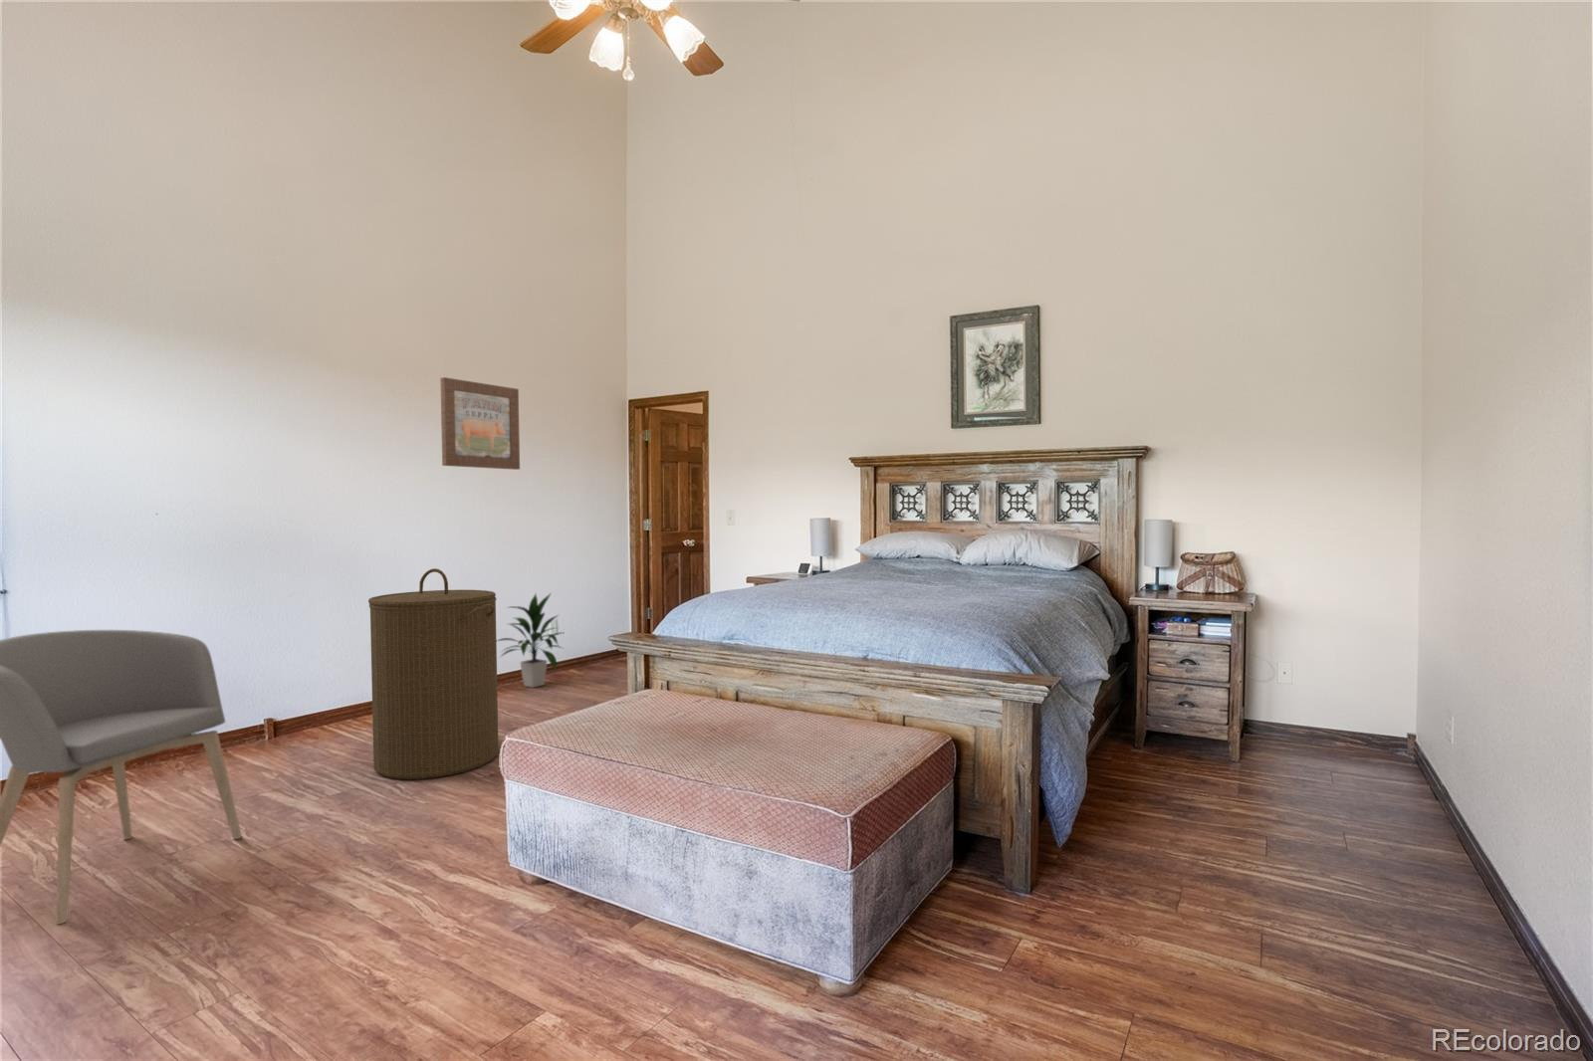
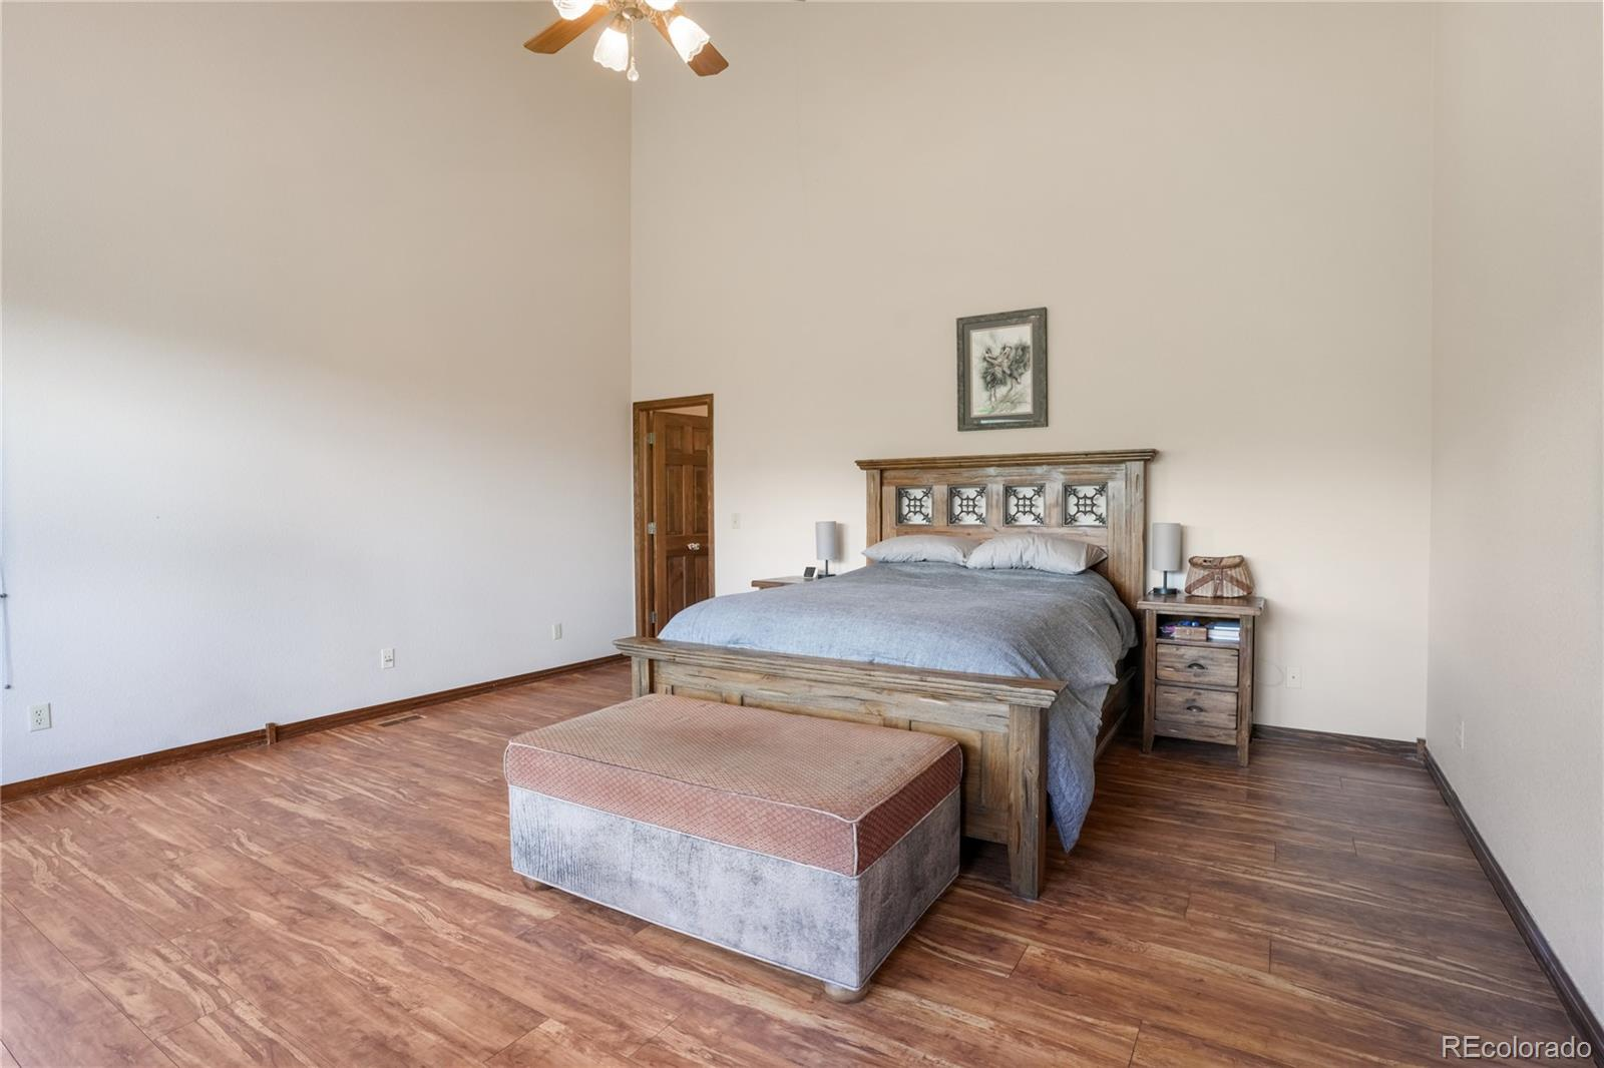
- wall art (482, 425)
- indoor plant (534, 639)
- armchair (110, 753)
- laundry hamper (435, 664)
